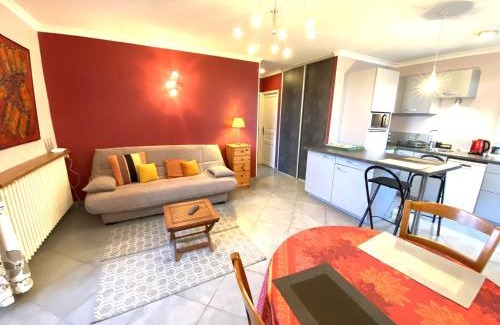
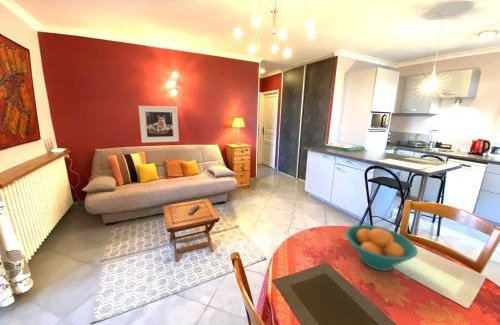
+ fruit bowl (377, 245)
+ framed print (159, 124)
